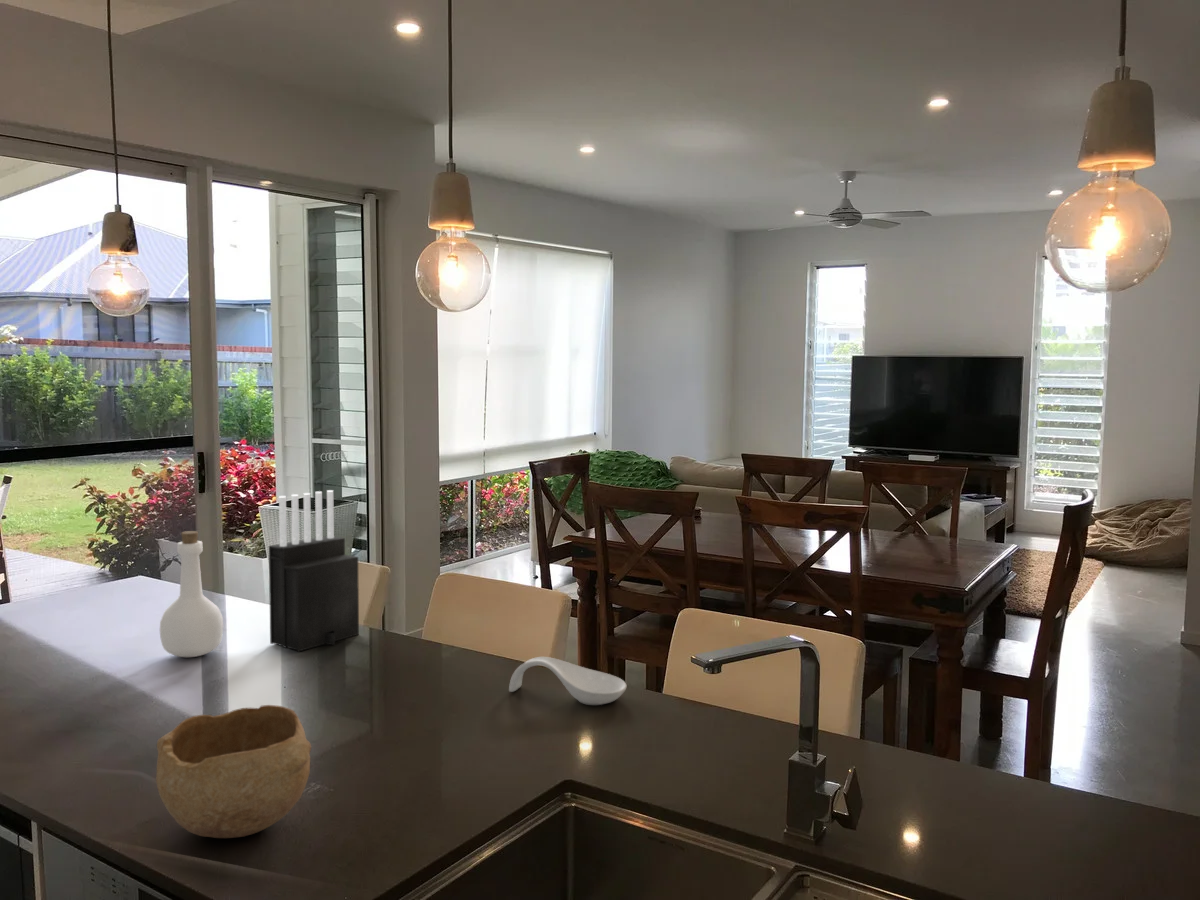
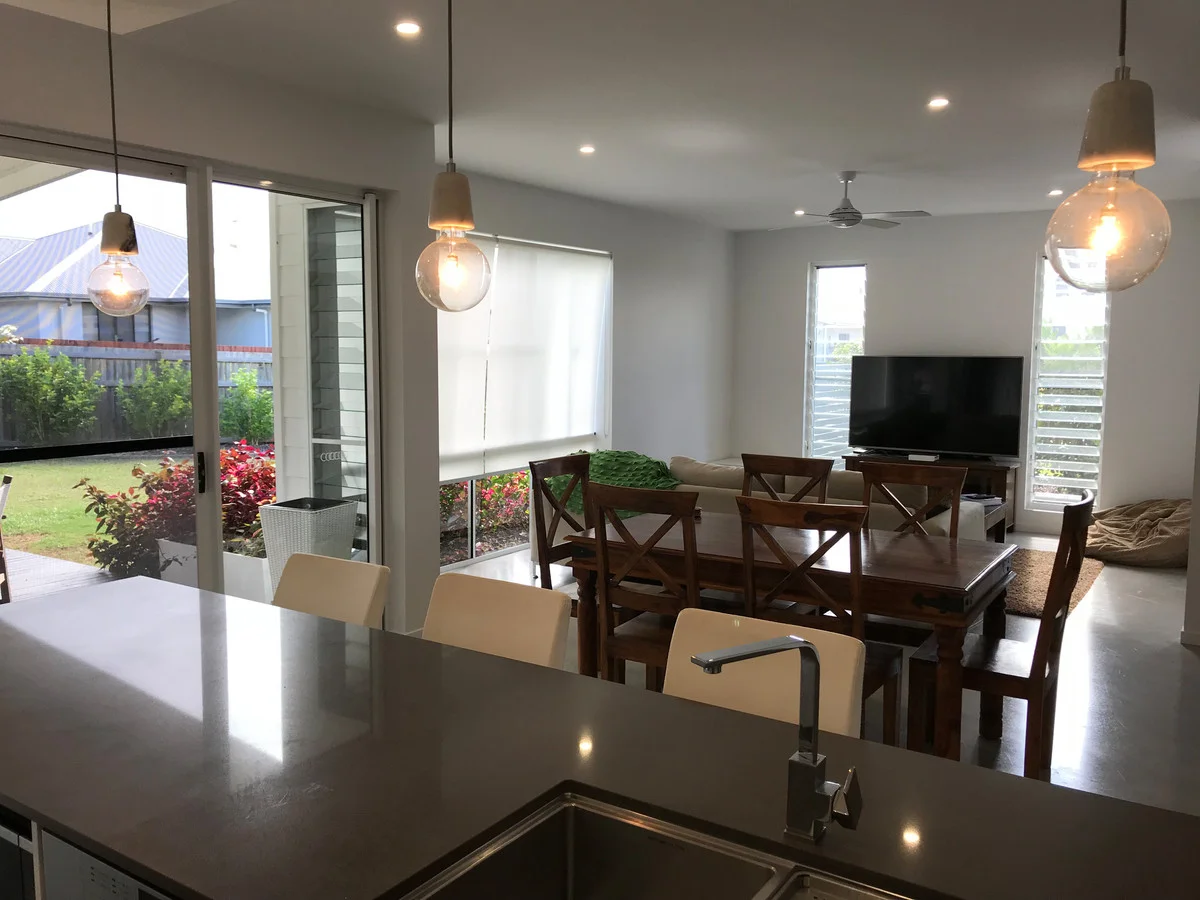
- bowl (239, 776)
- knife block (317, 567)
- bottle (191, 593)
- spoon rest (567, 679)
